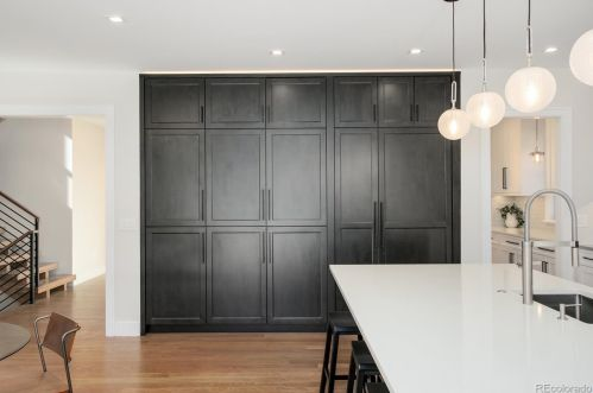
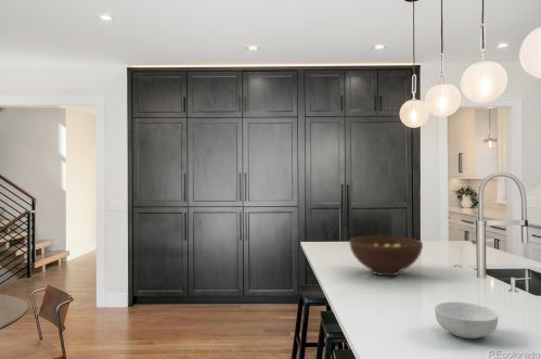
+ fruit bowl (385, 257)
+ cereal bowl (465, 321)
